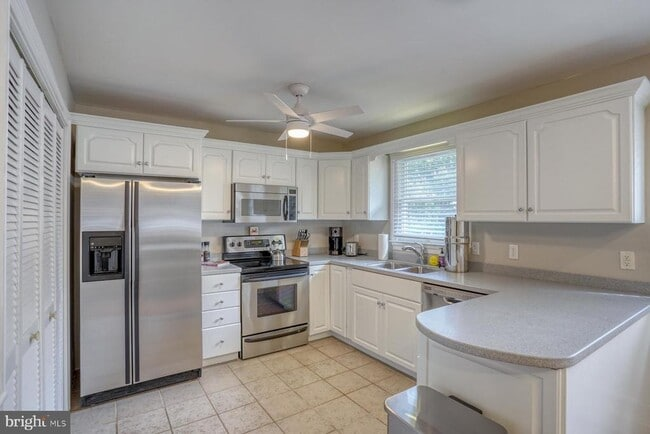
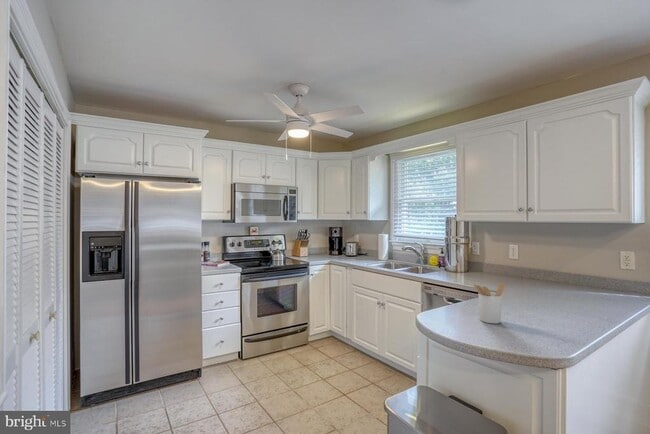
+ utensil holder (487, 301)
